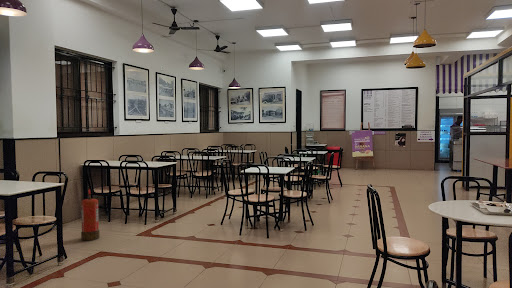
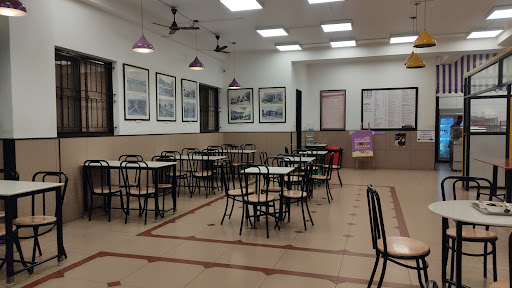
- fire extinguisher (90, 214)
